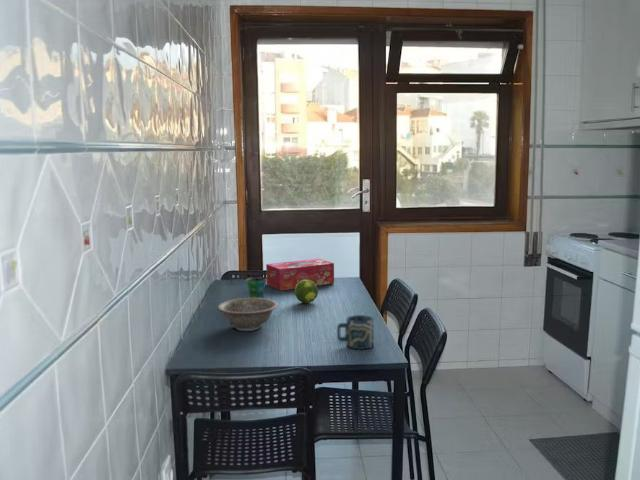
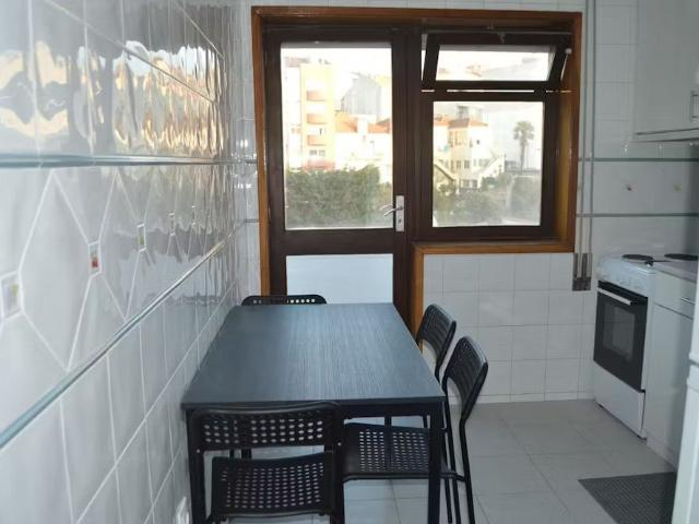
- cup (355, 332)
- cup (257, 289)
- decorative bowl (248, 316)
- fruit (306, 291)
- tissue box (300, 273)
